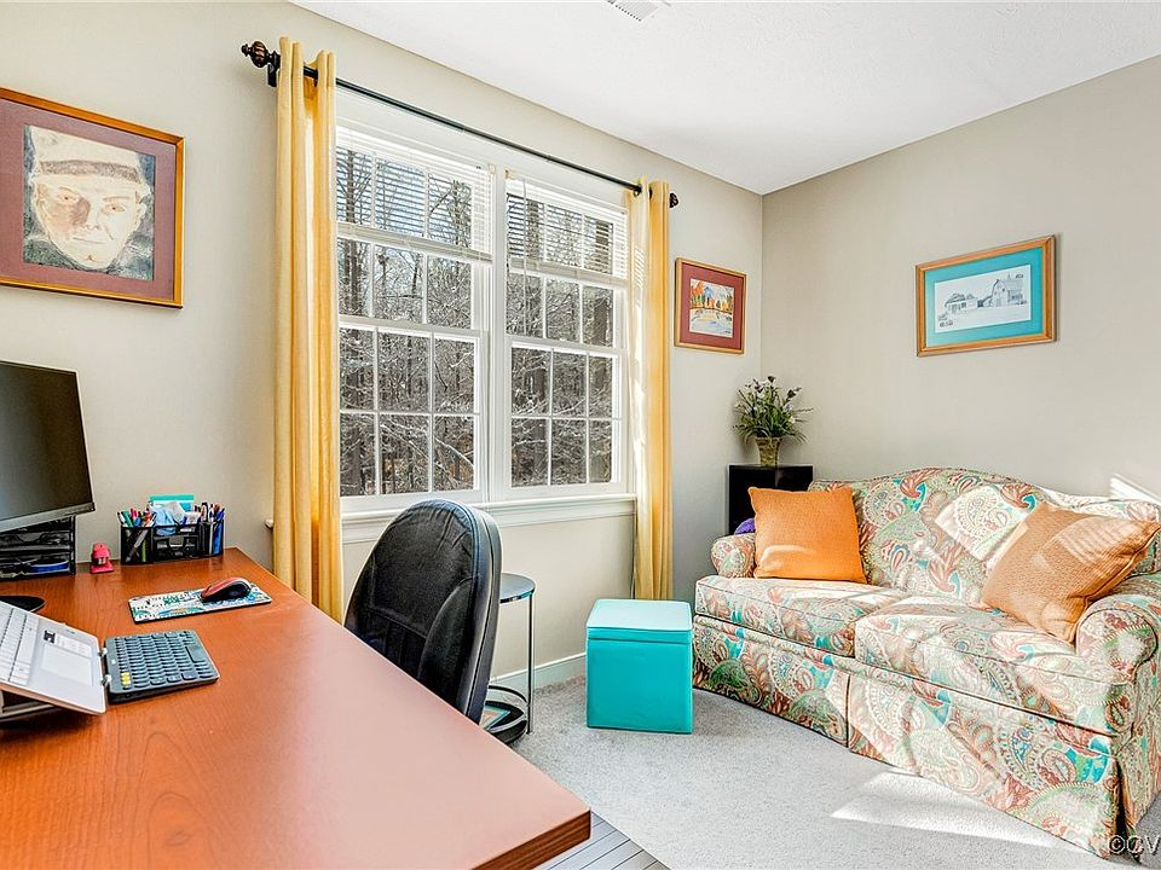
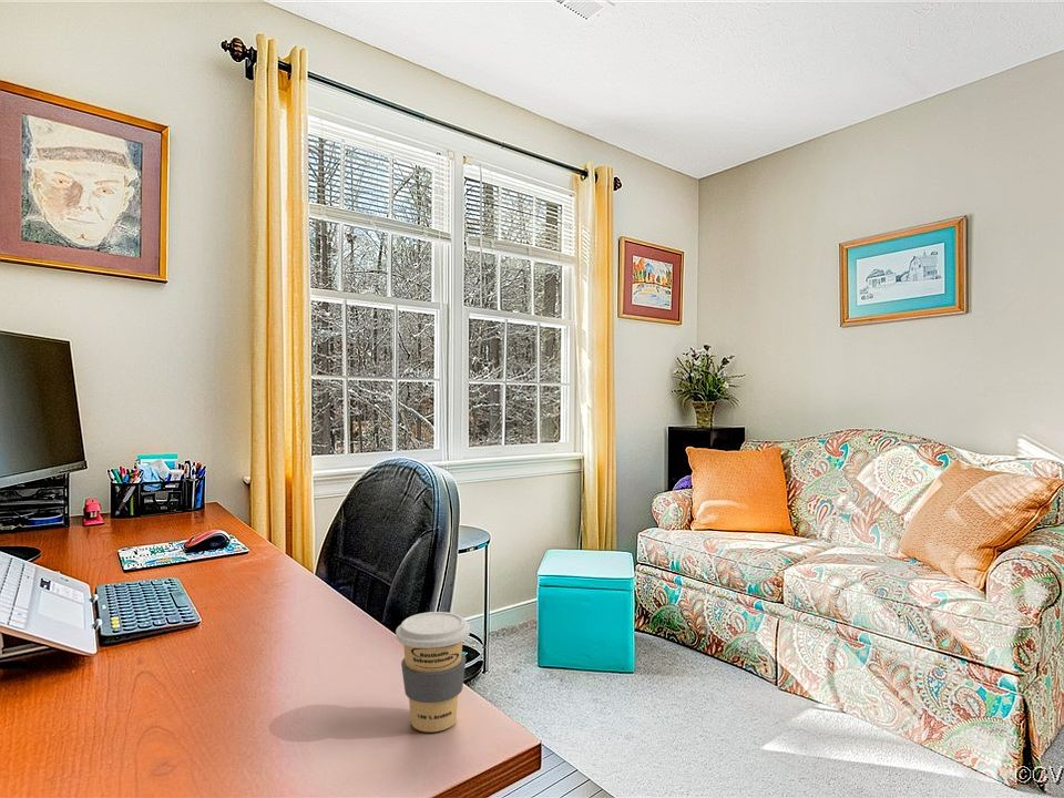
+ coffee cup (433, 671)
